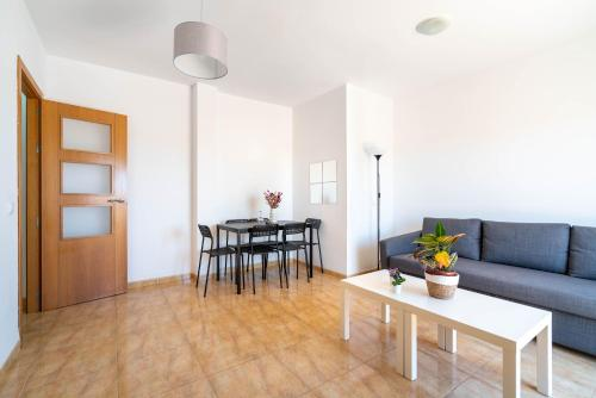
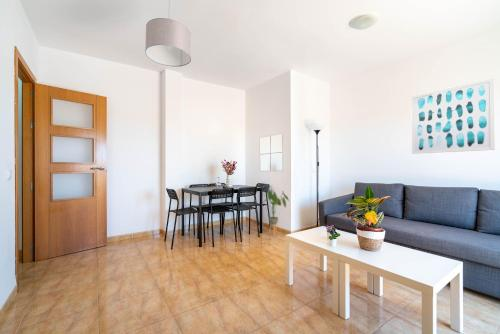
+ house plant (274, 212)
+ wall art (448, 120)
